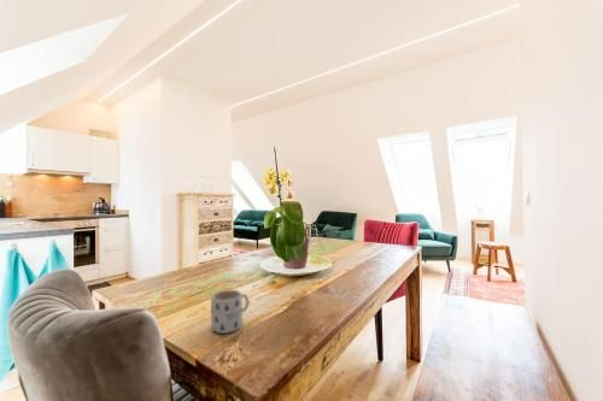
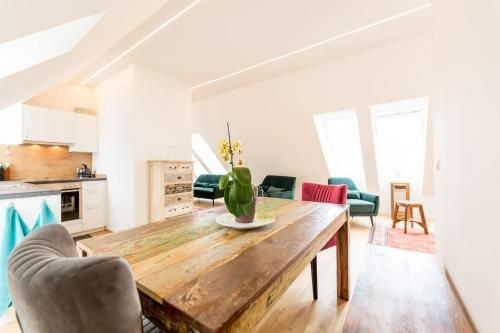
- mug (232, 308)
